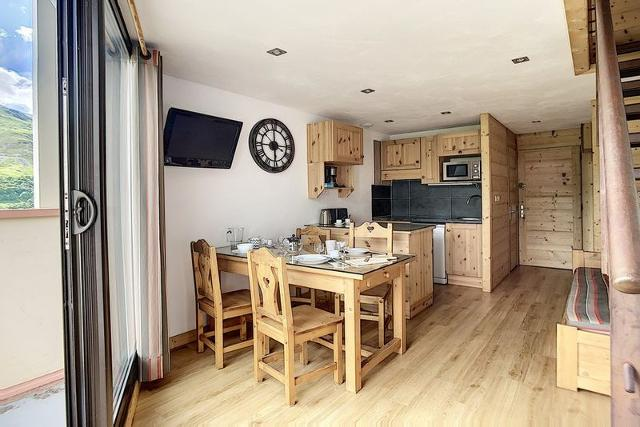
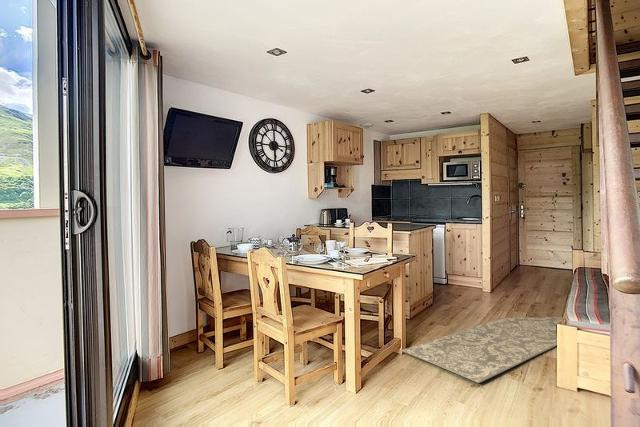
+ rug (517, 333)
